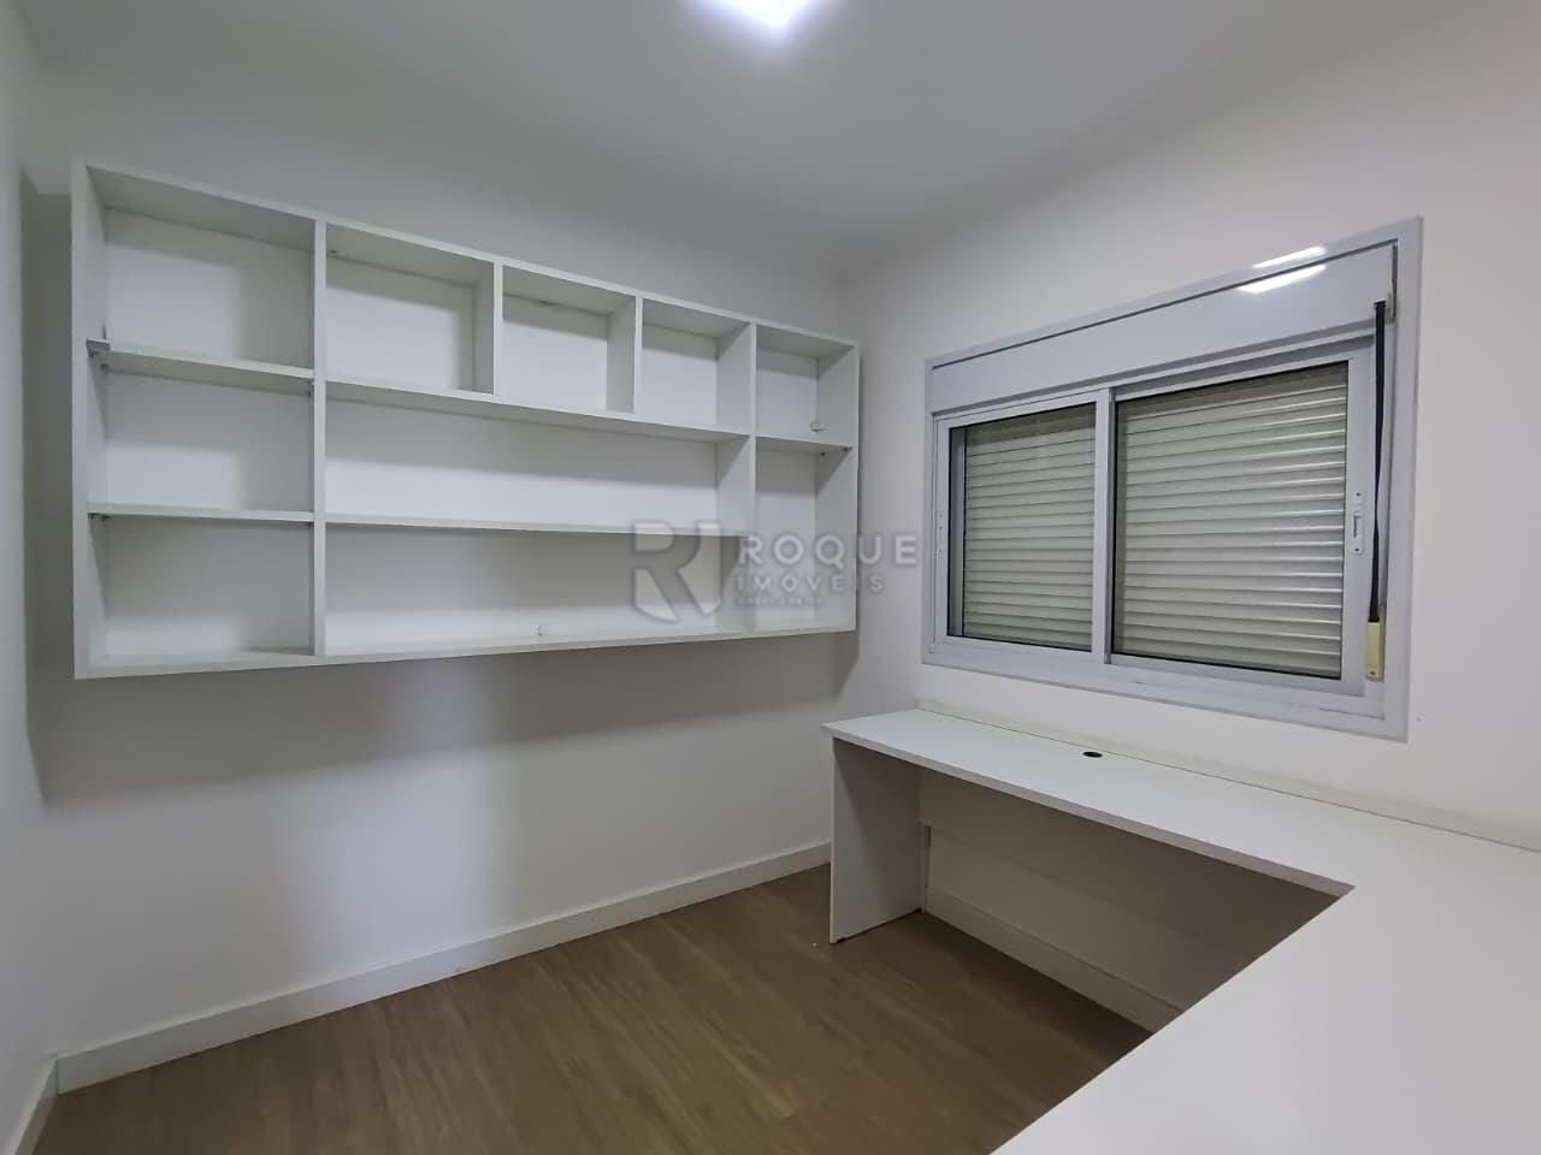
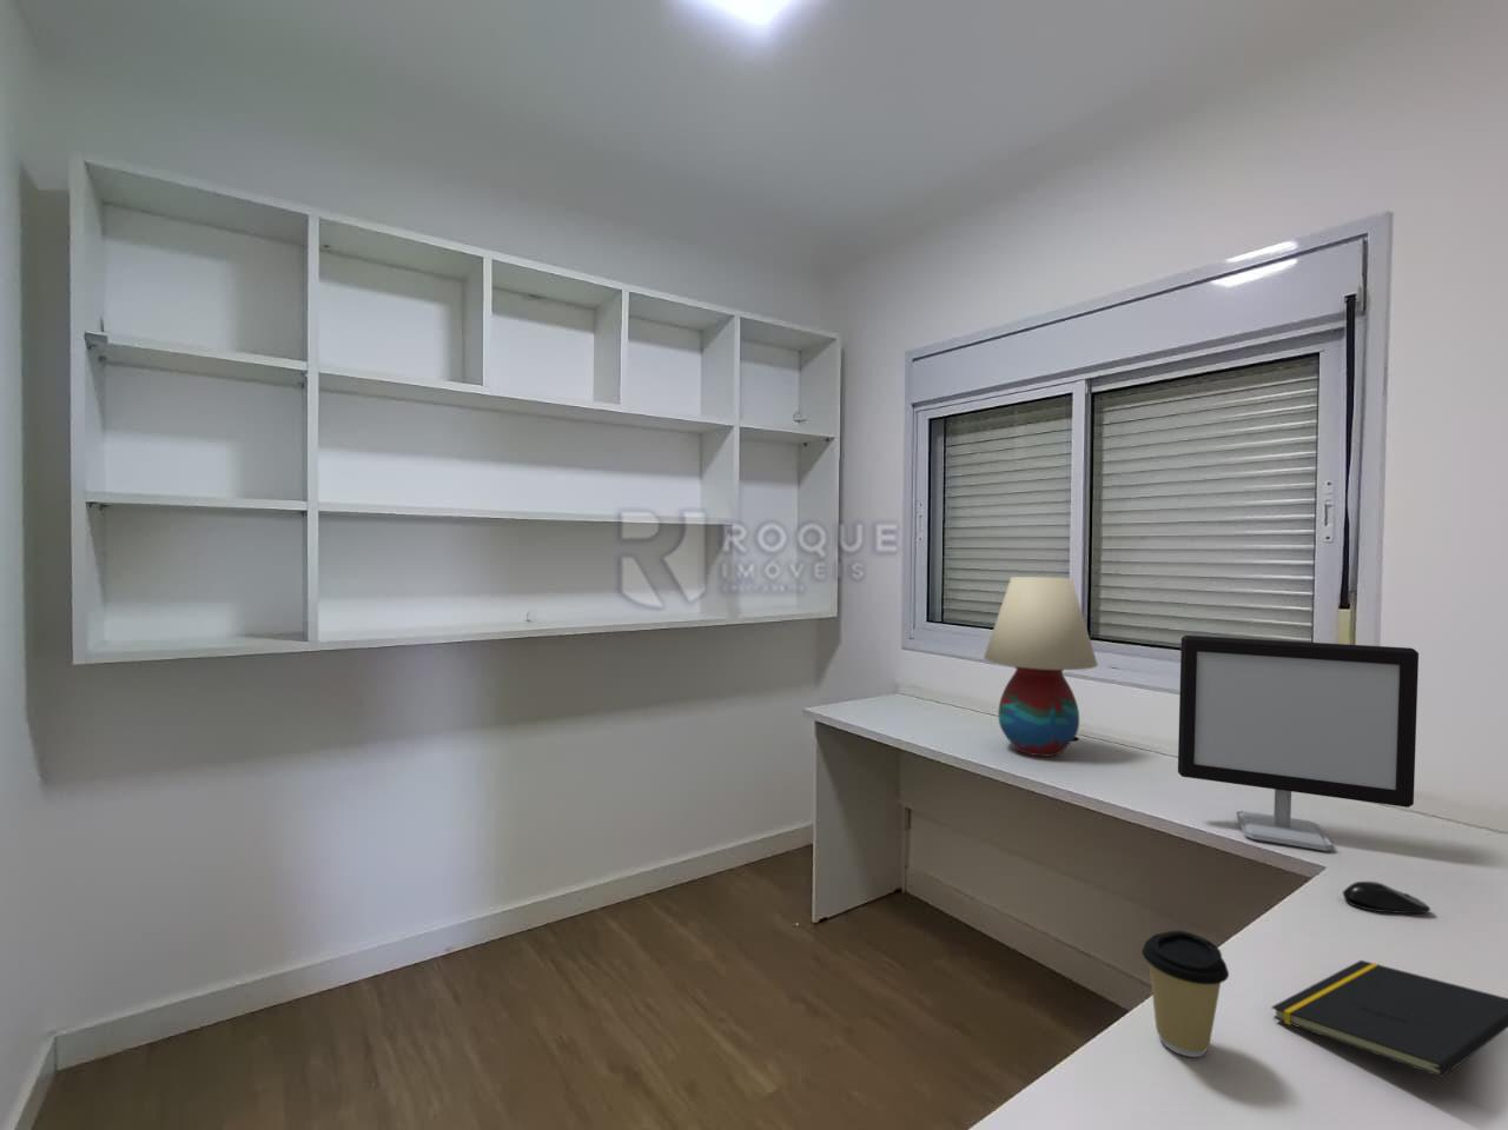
+ table lamp (1039, 664)
+ notepad (1395, 1010)
+ computer mouse (1386, 895)
+ coffee cup (1183, 993)
+ computer monitor (1286, 737)
